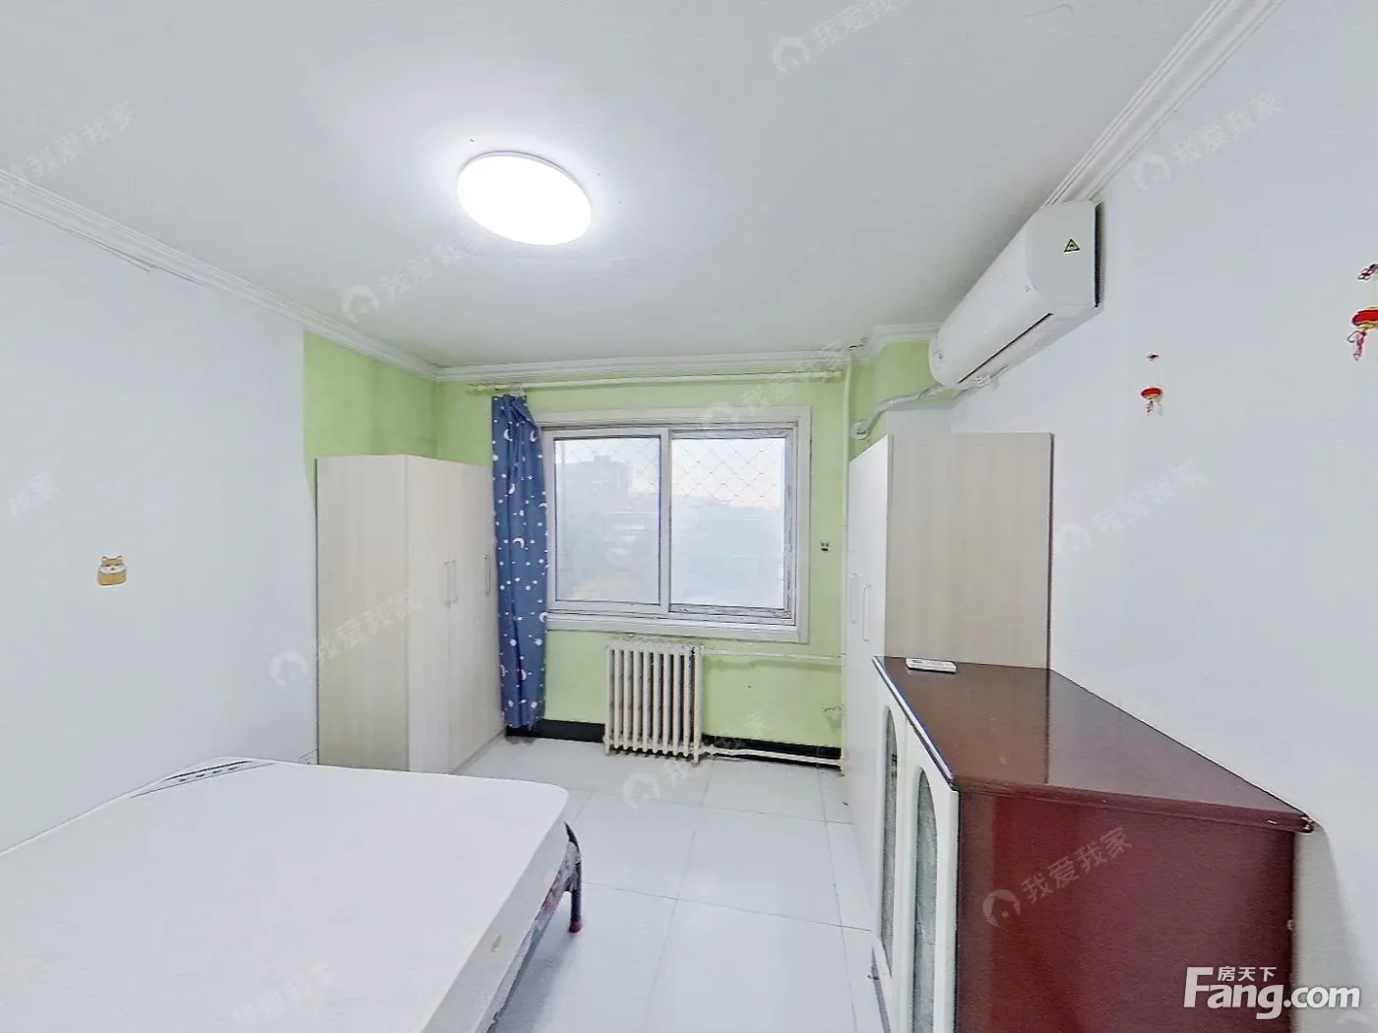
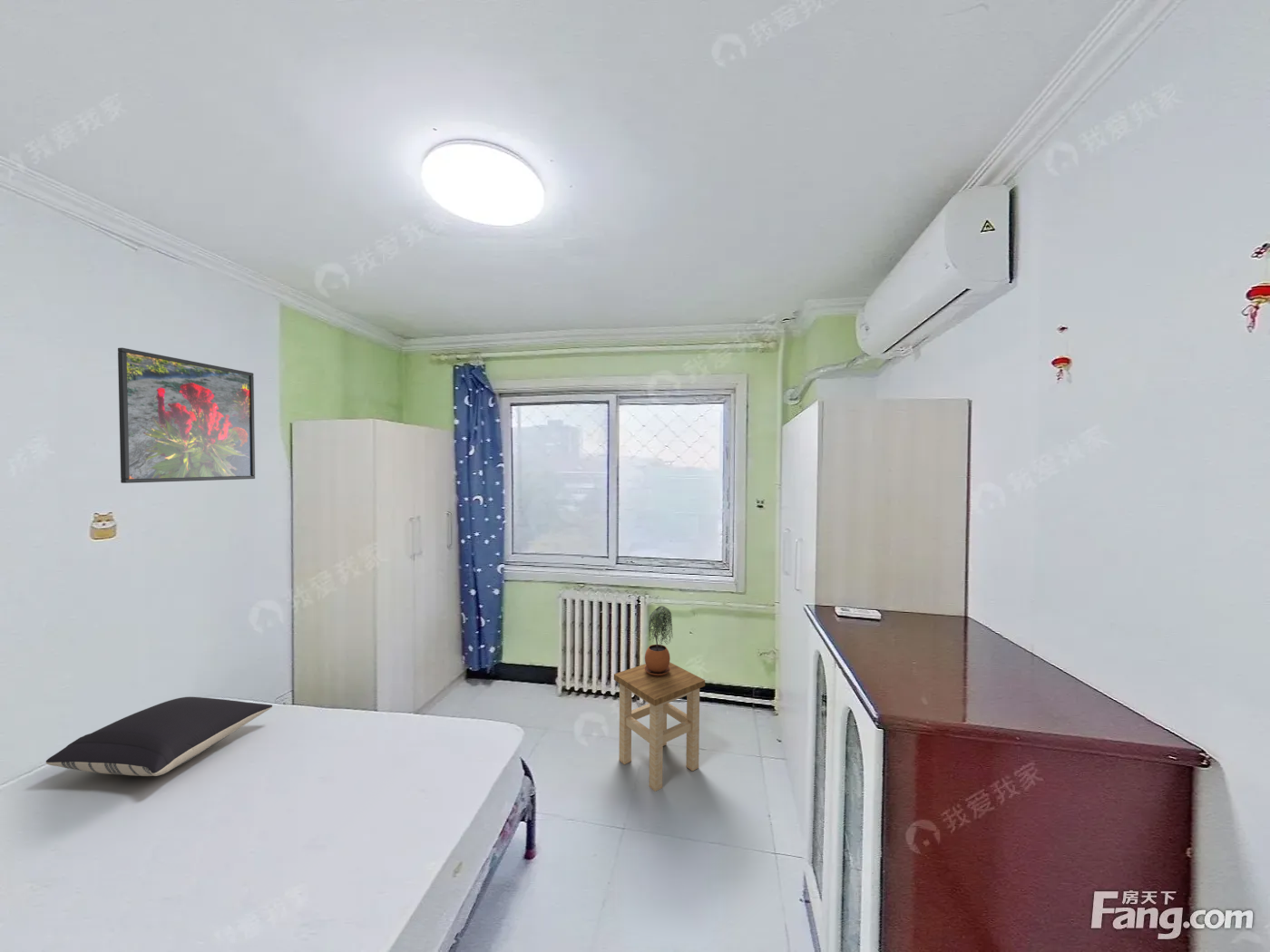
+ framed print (195, 421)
+ stool (658, 720)
+ pillow (171, 731)
+ potted plant (660, 638)
